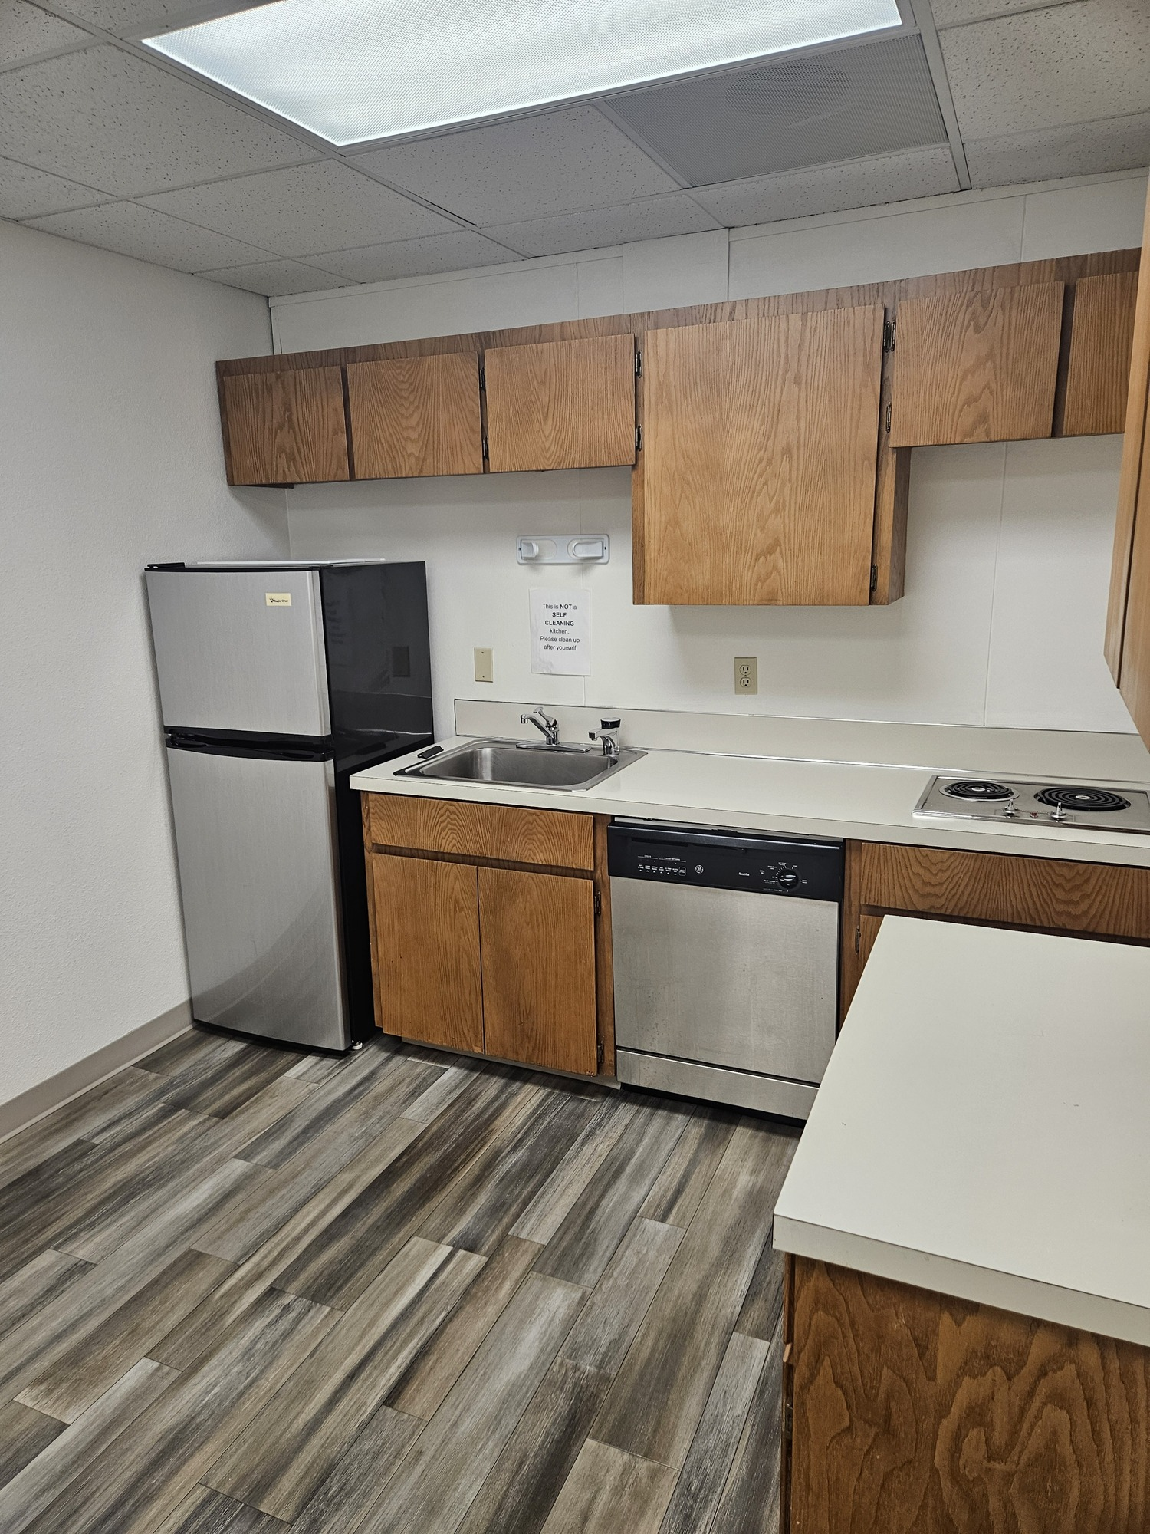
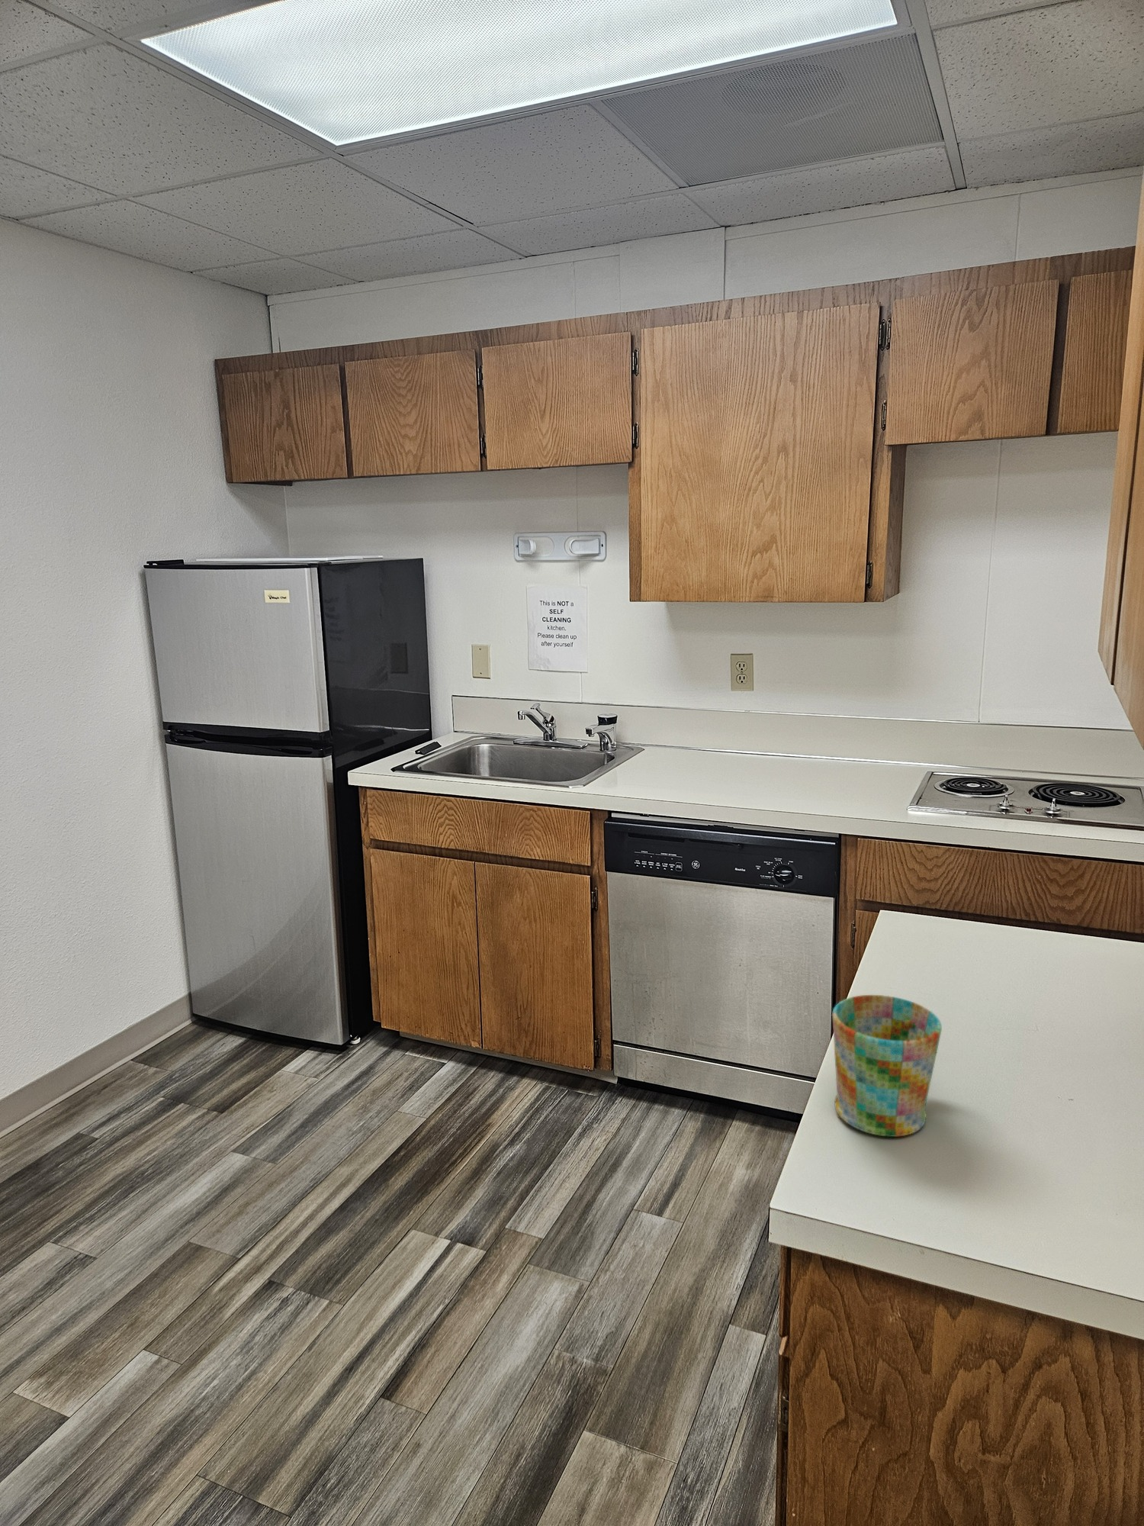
+ mug (892, 1061)
